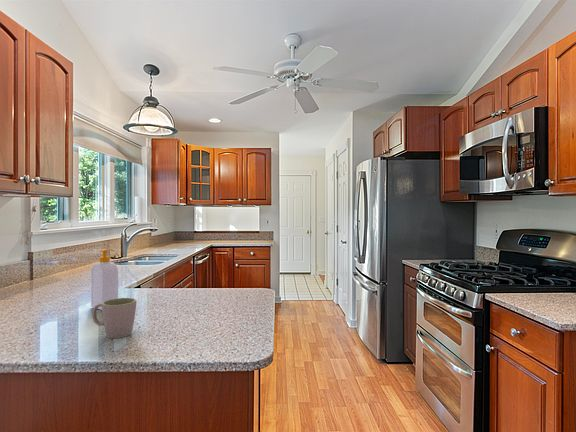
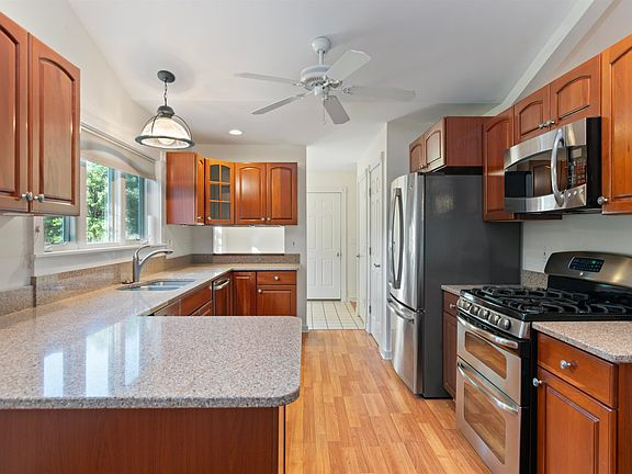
- soap bottle (105, 278)
- mug (113, 317)
